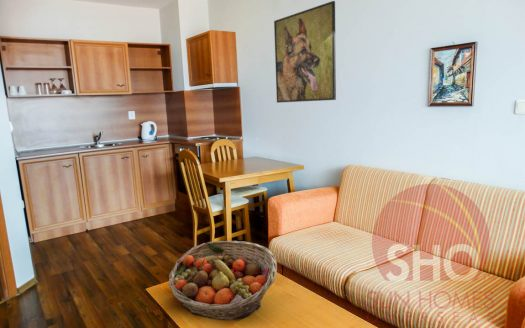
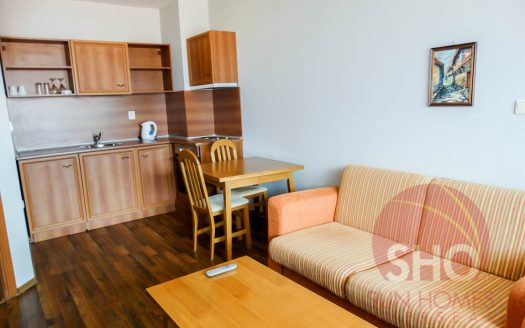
- fruit basket (223, 278)
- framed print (302, 57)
